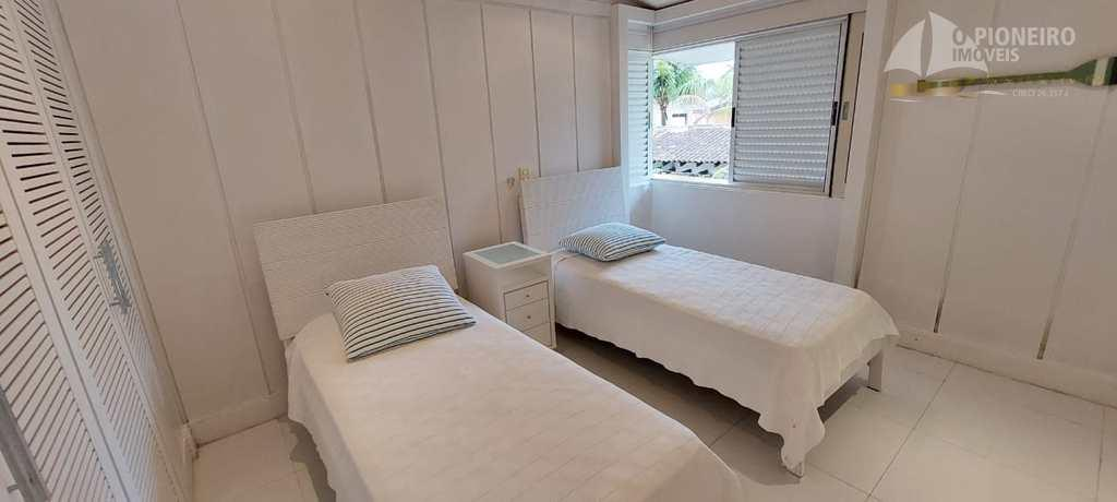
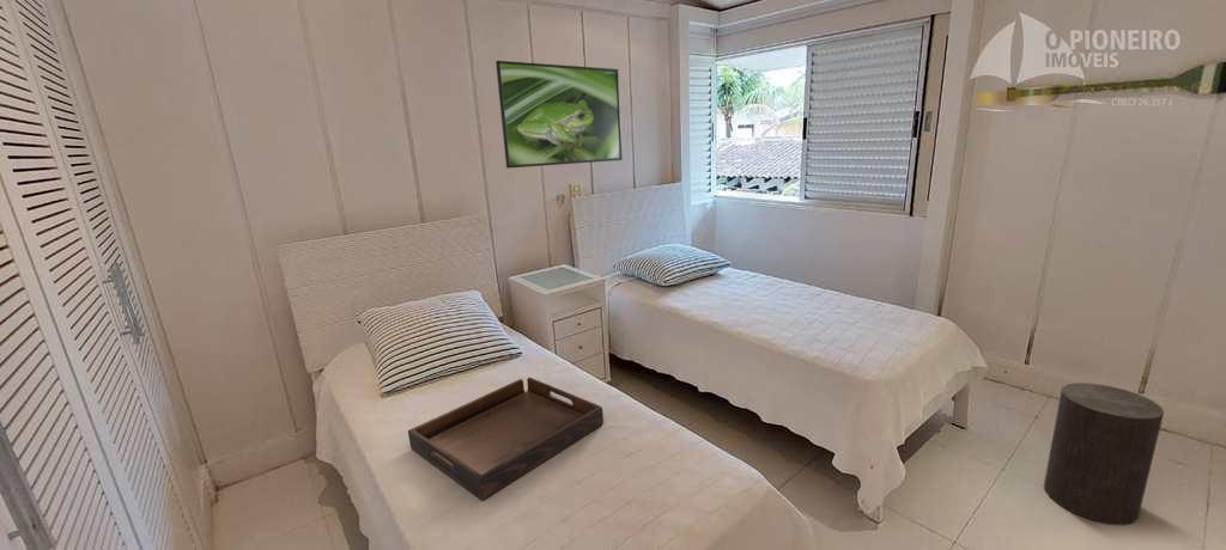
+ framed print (565, 115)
+ stool (1099, 451)
+ serving tray (508, 427)
